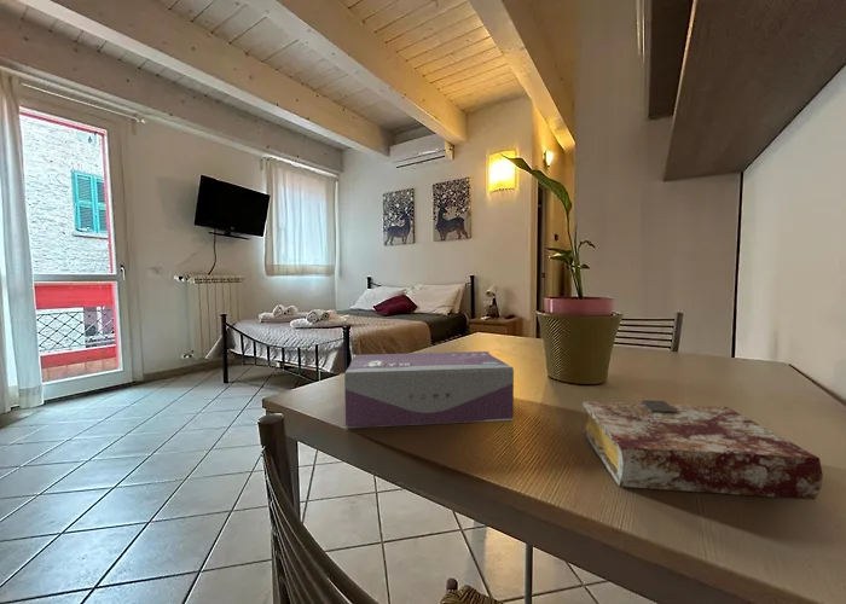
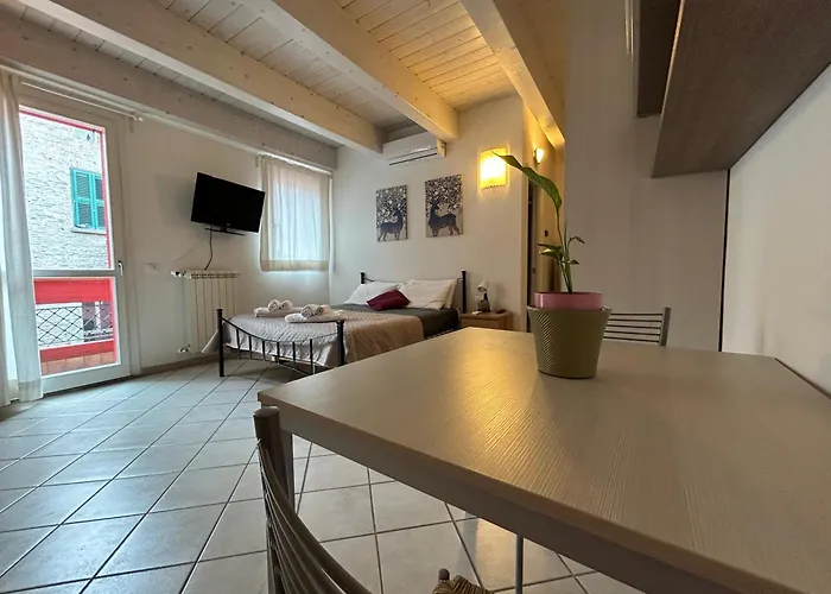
- tissue box (425, 383)
- book (679, 440)
